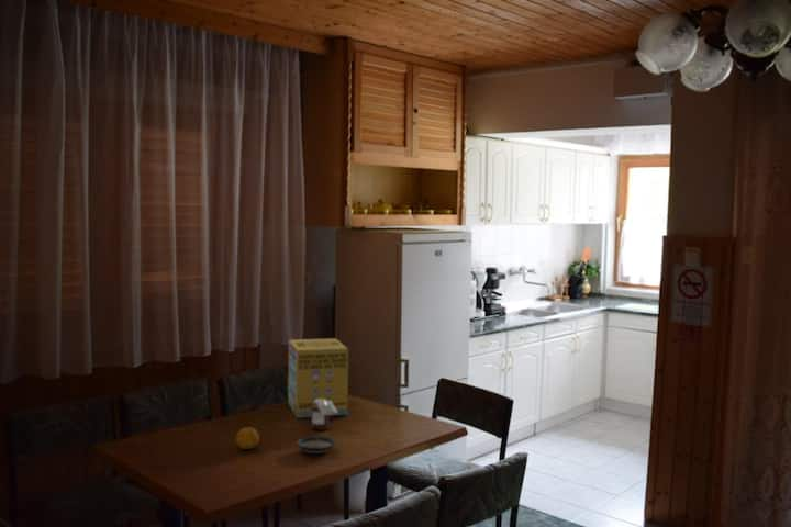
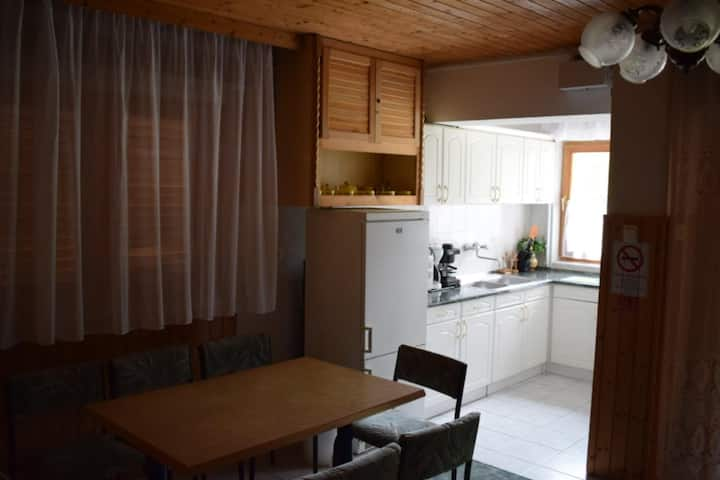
- fruit (247, 438)
- saucer (315, 446)
- cereal box (316, 375)
- jar (322, 414)
